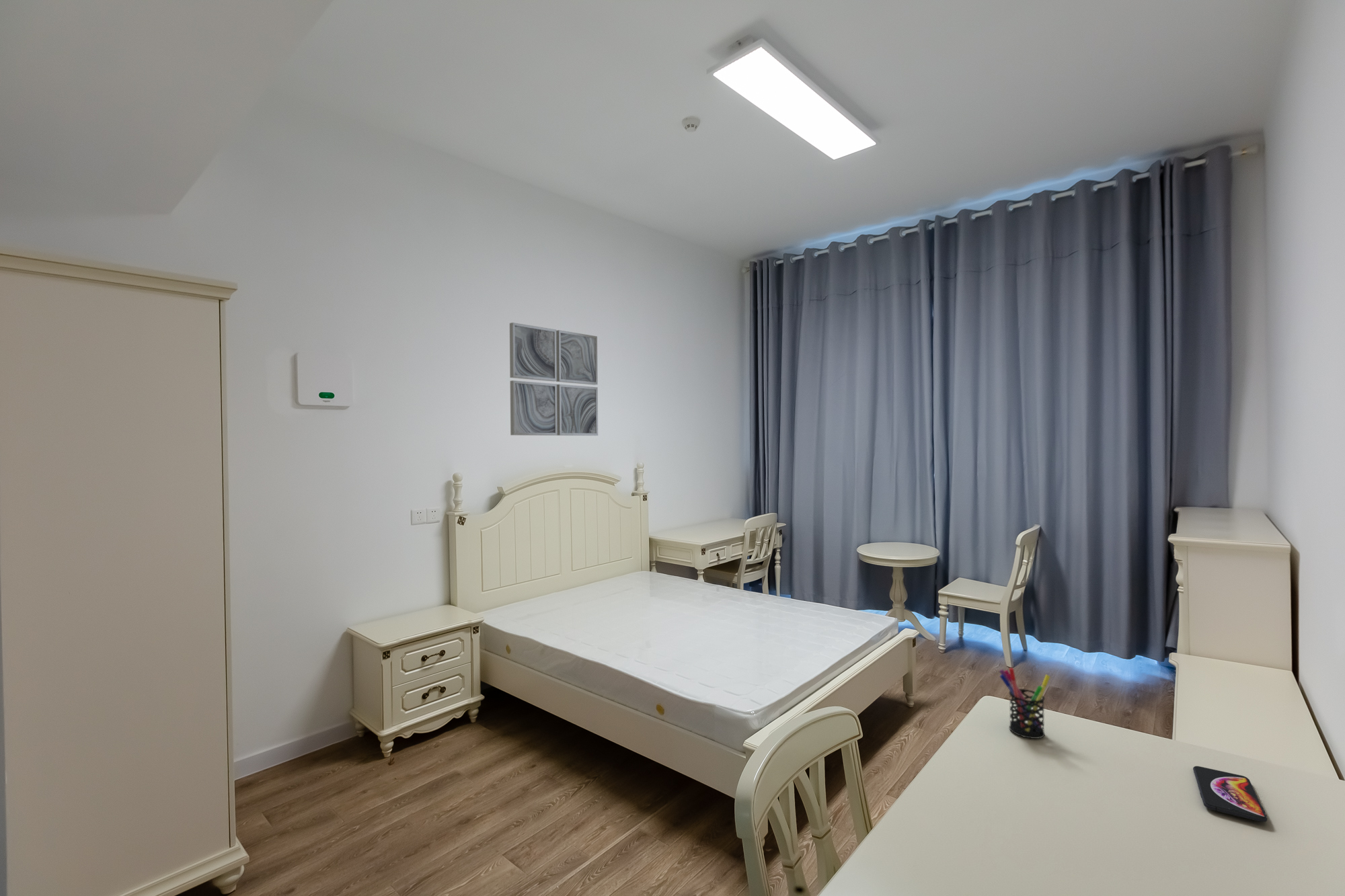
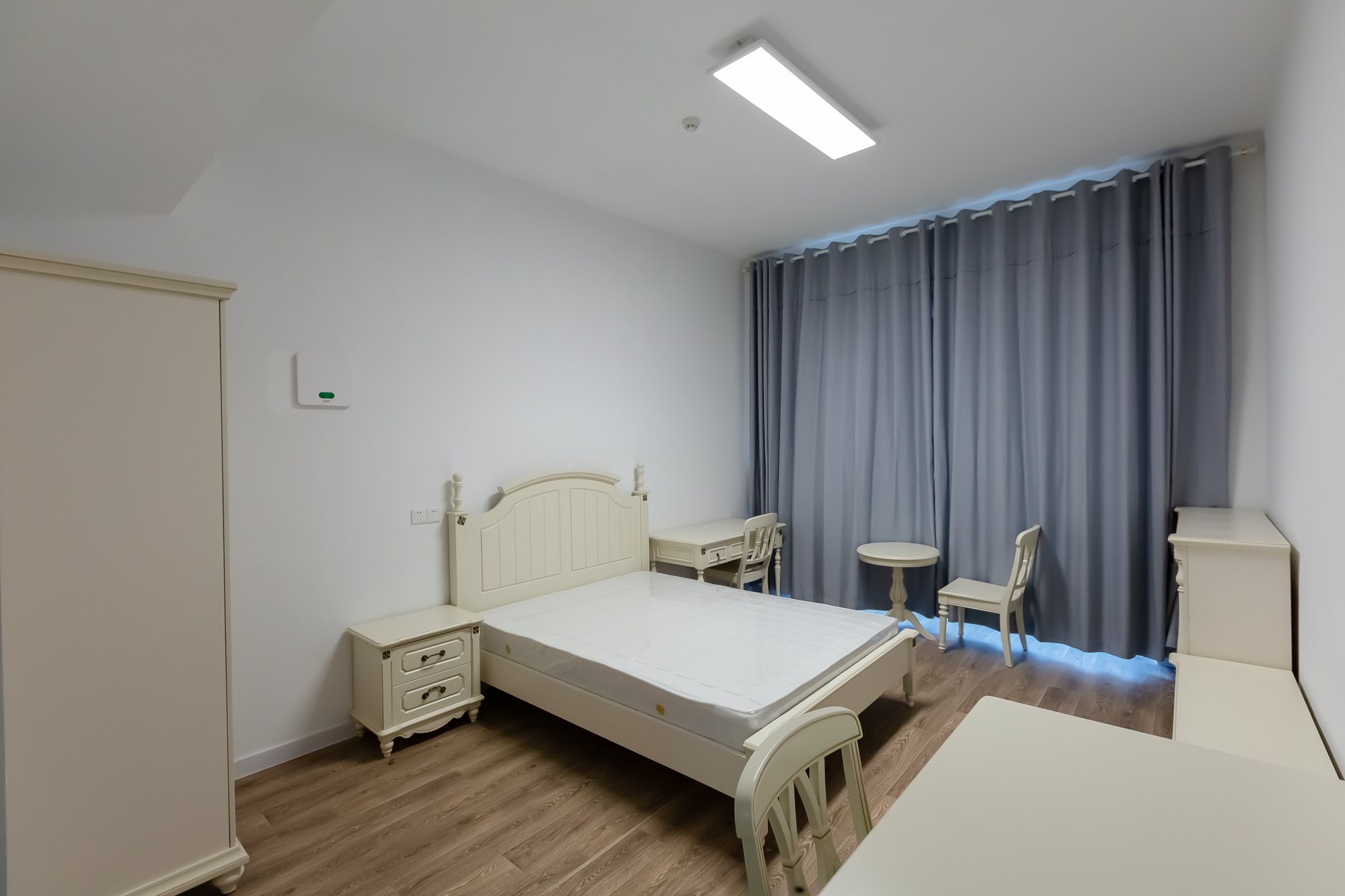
- wall art (556, 384)
- pen holder (1027, 701)
- smartphone (1227, 792)
